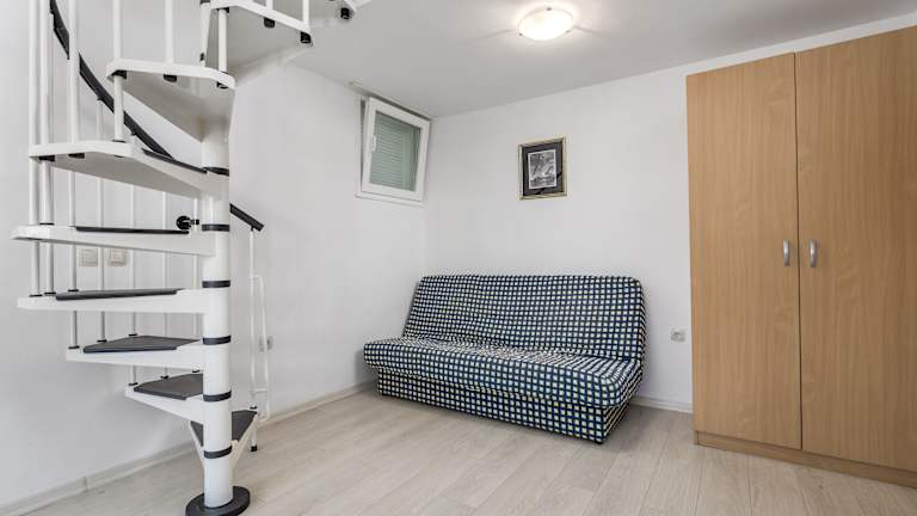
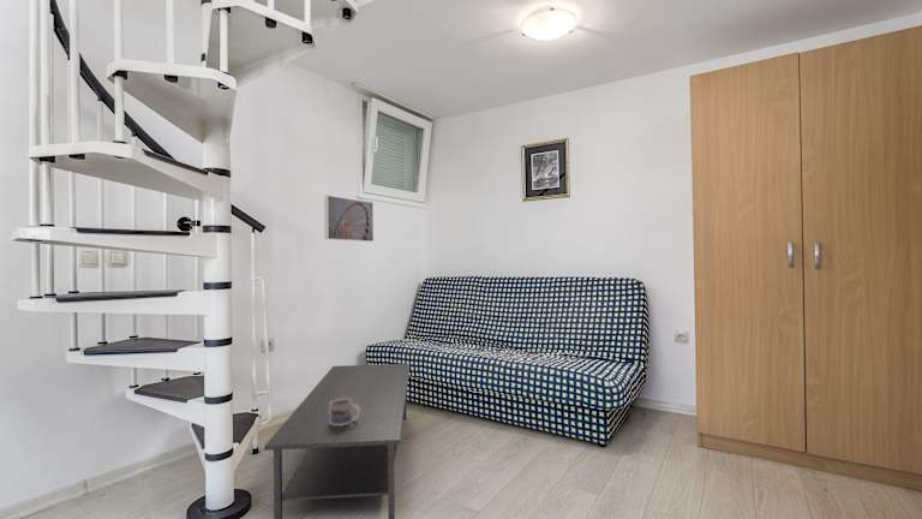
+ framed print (349, 219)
+ coffee table (358, 426)
+ mug (345, 411)
